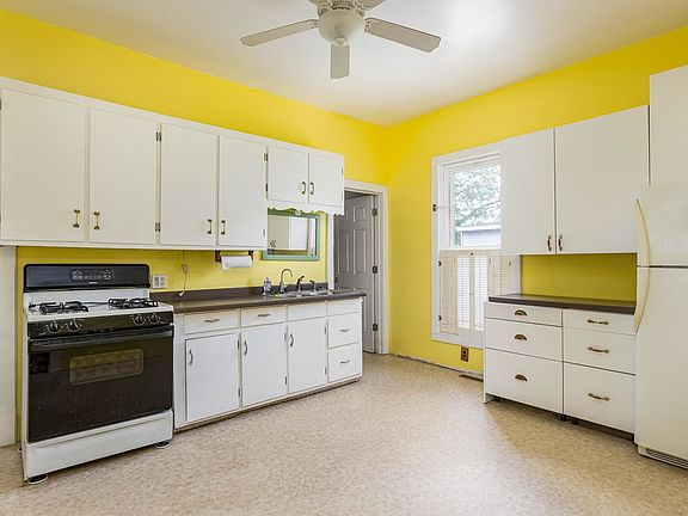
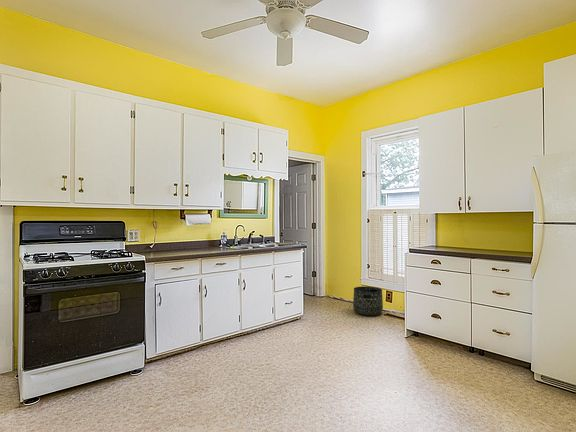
+ basket (367, 300)
